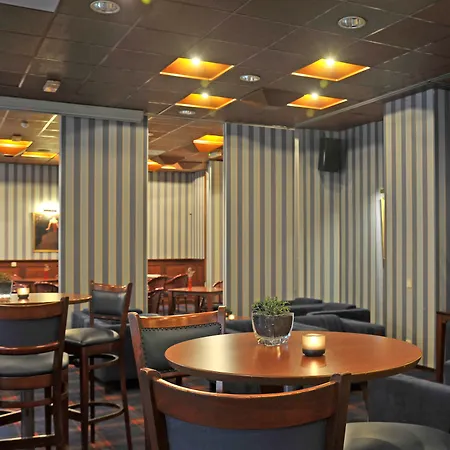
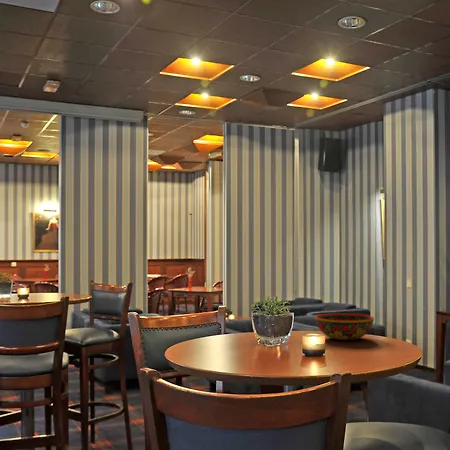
+ bowl (344, 327)
